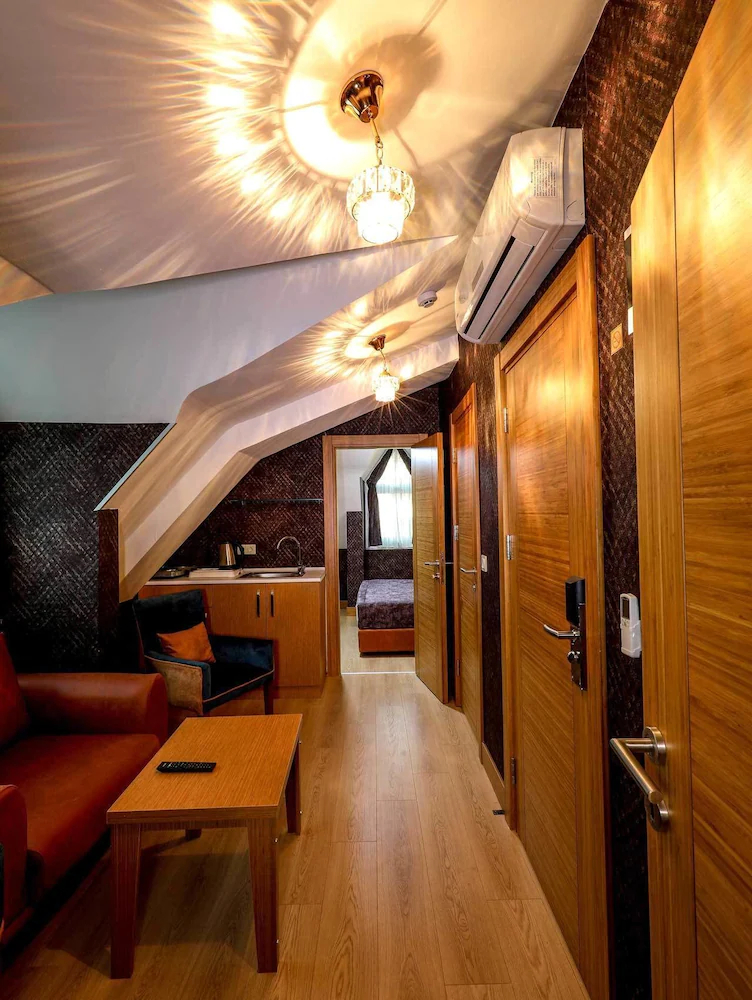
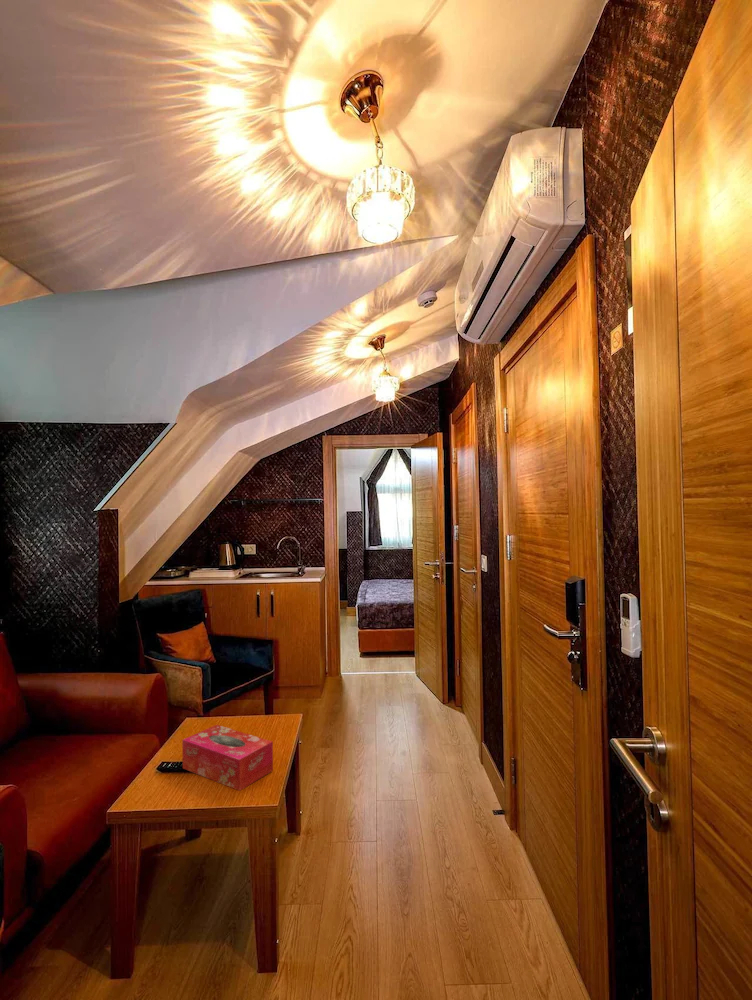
+ tissue box (227, 755)
